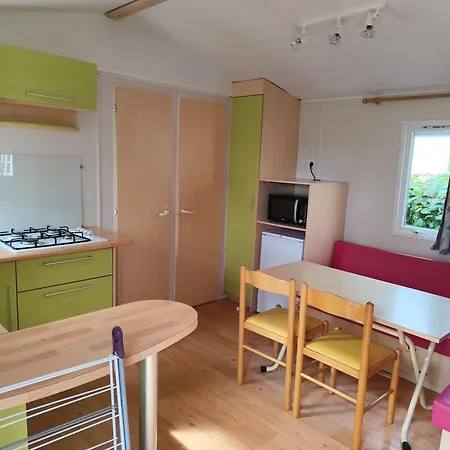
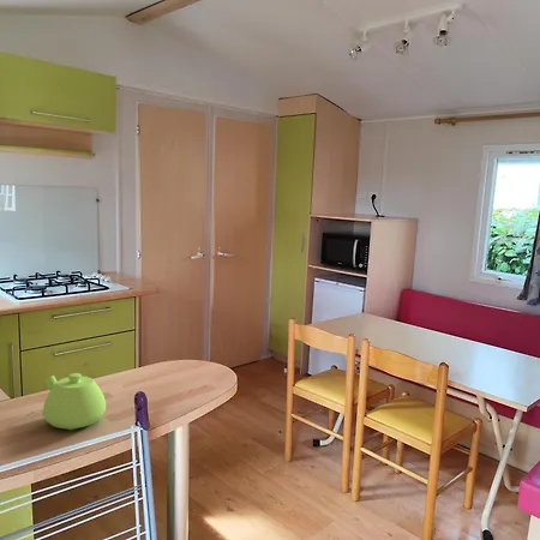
+ teapot (70, 395)
